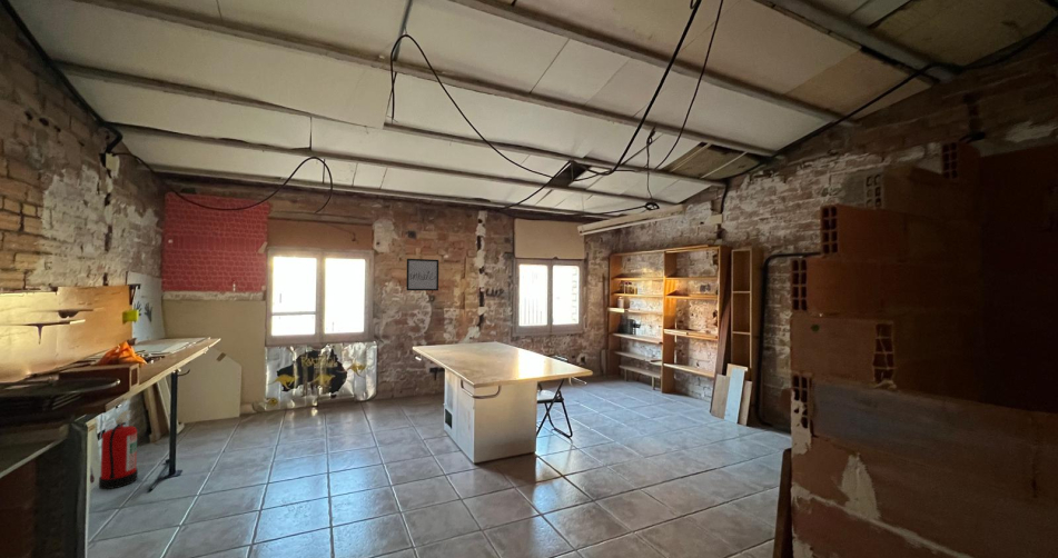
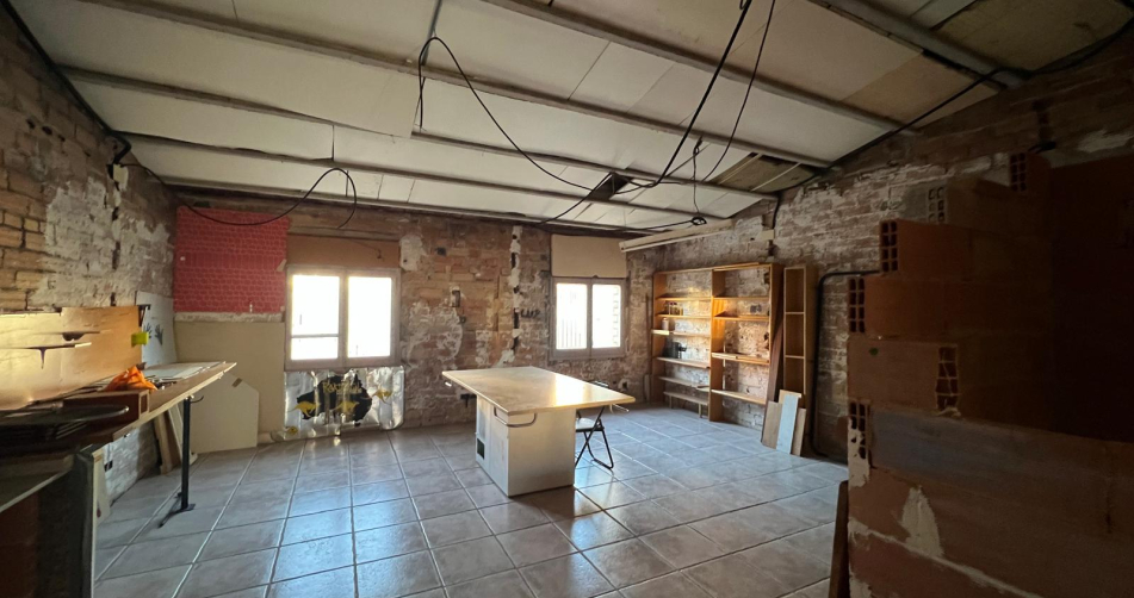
- wall art (423, 275)
- fire extinguisher (119, 448)
